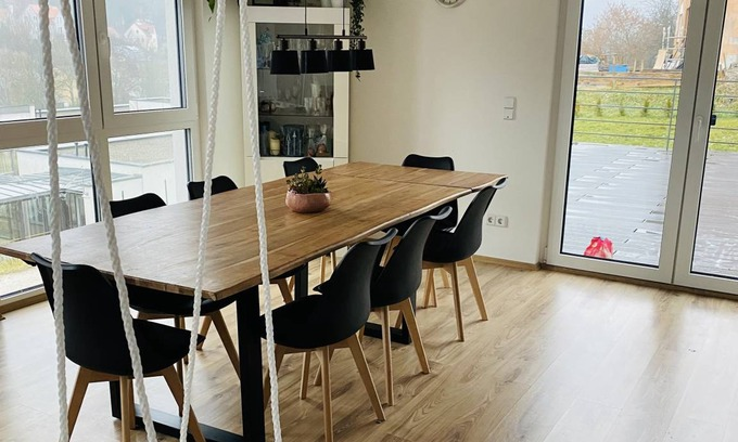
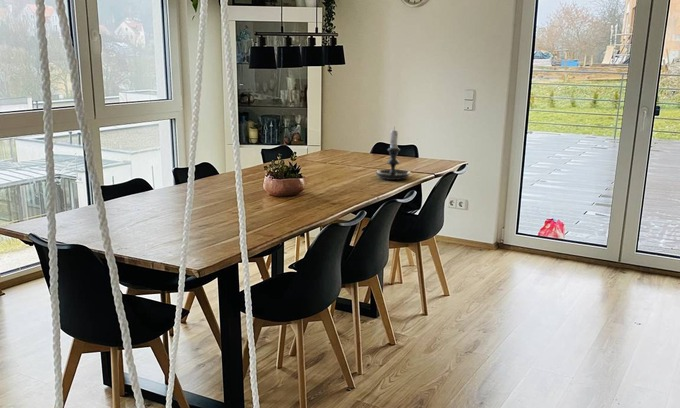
+ candle holder (394, 152)
